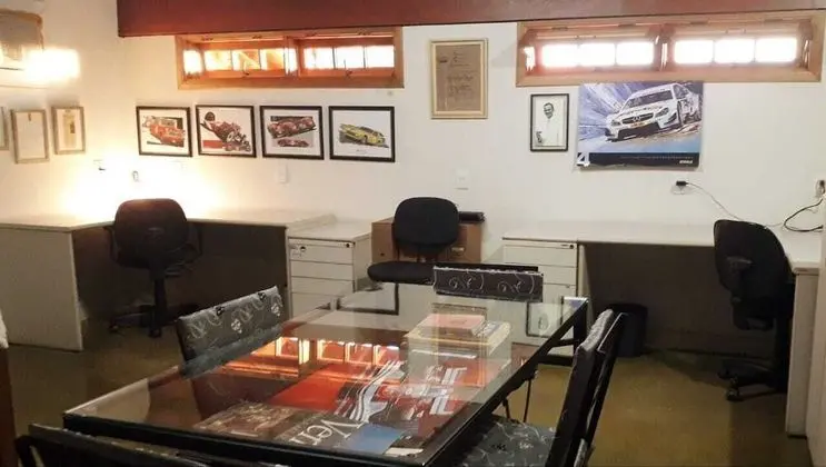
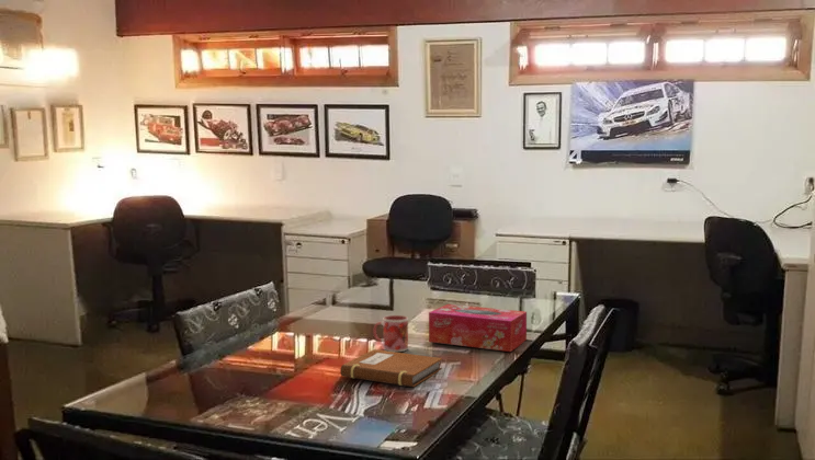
+ tissue box (477, 326)
+ mug (390, 332)
+ notebook (389, 367)
